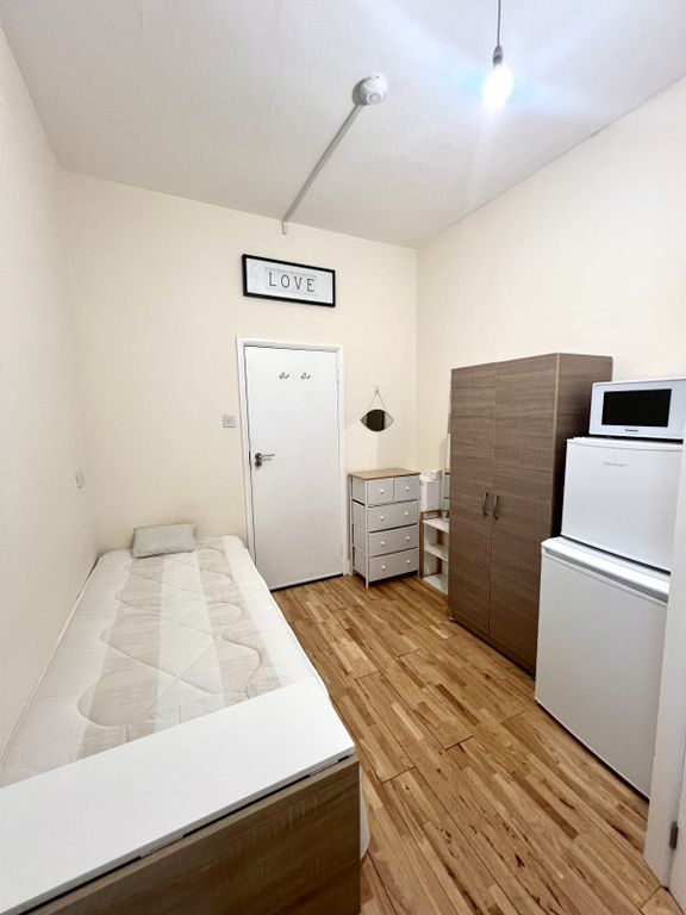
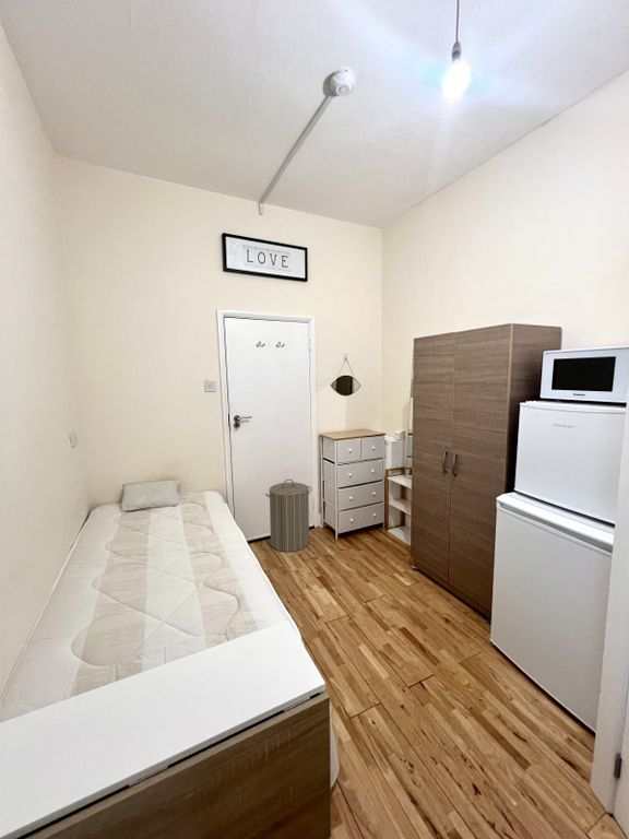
+ laundry hamper (289, 510)
